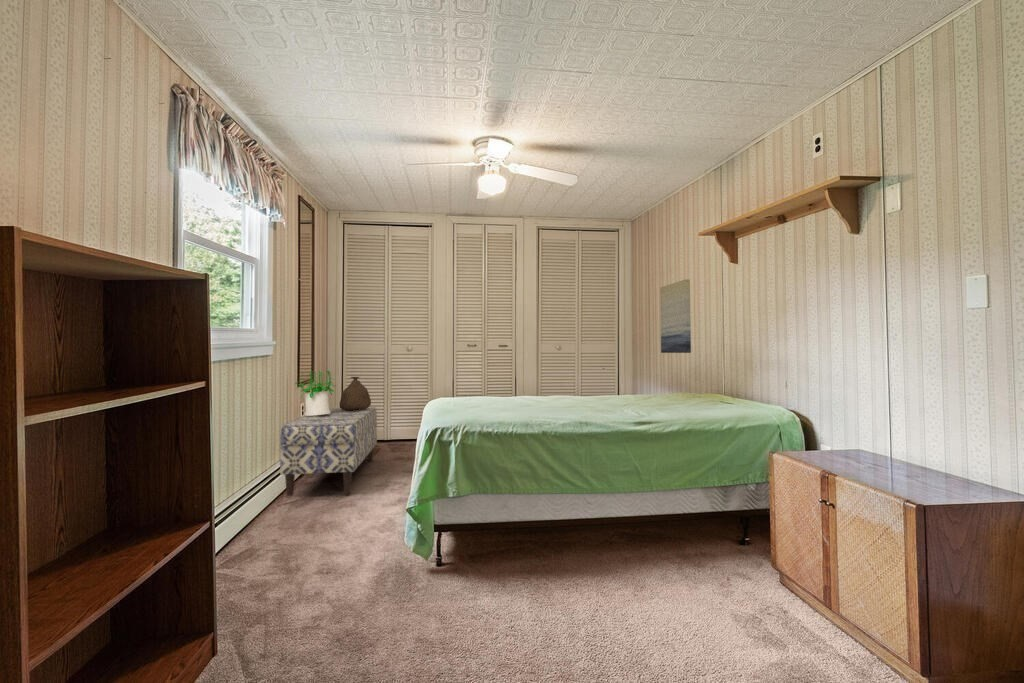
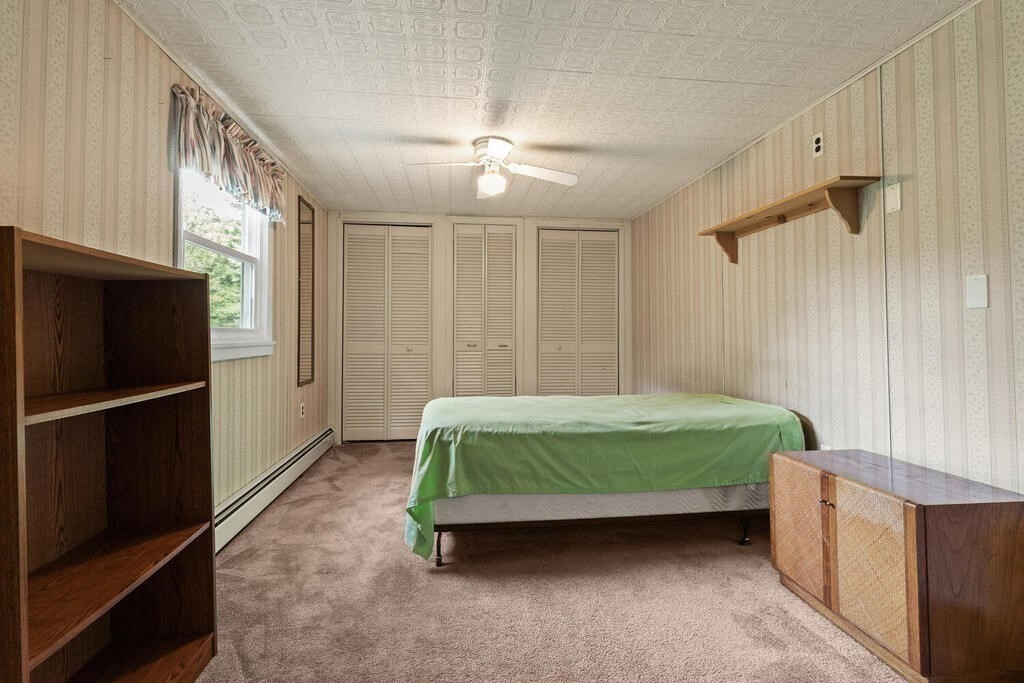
- bench (335, 445)
- wall art (674, 318)
- potted plant (319, 392)
- bag (355, 393)
